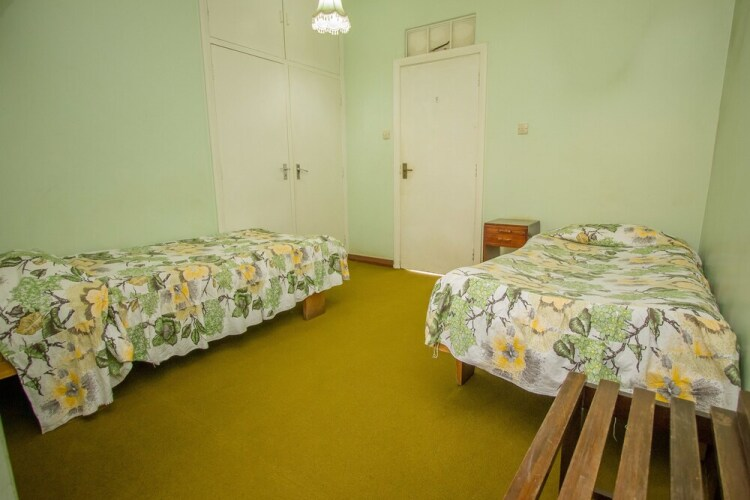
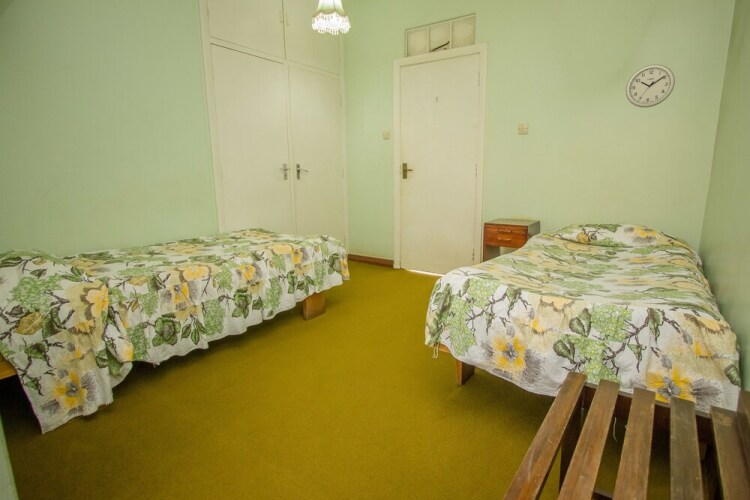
+ wall clock (649, 86)
